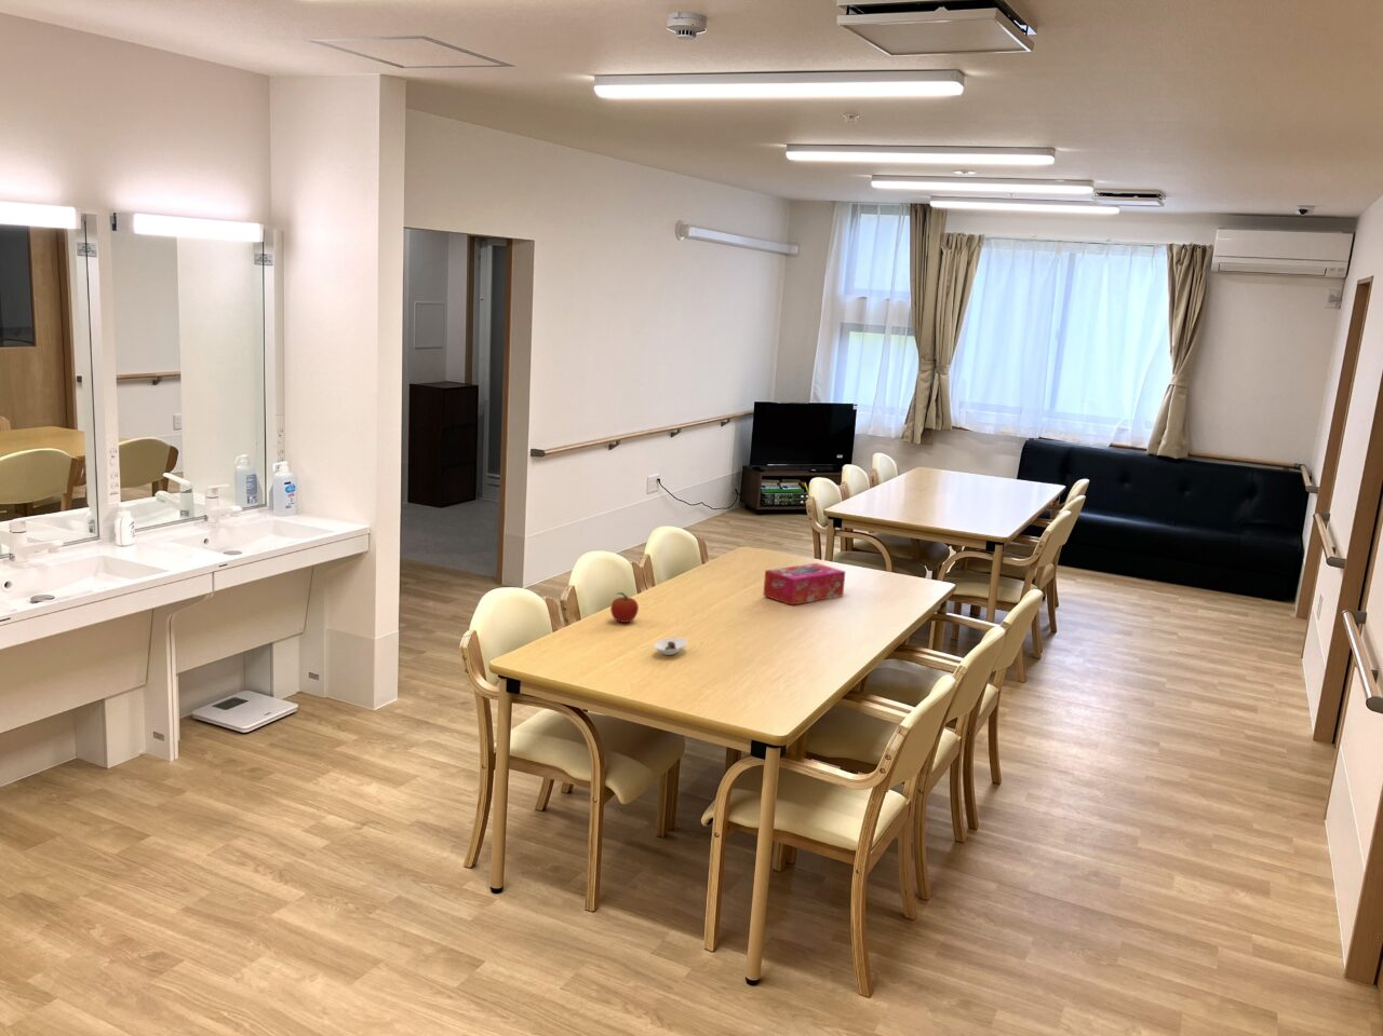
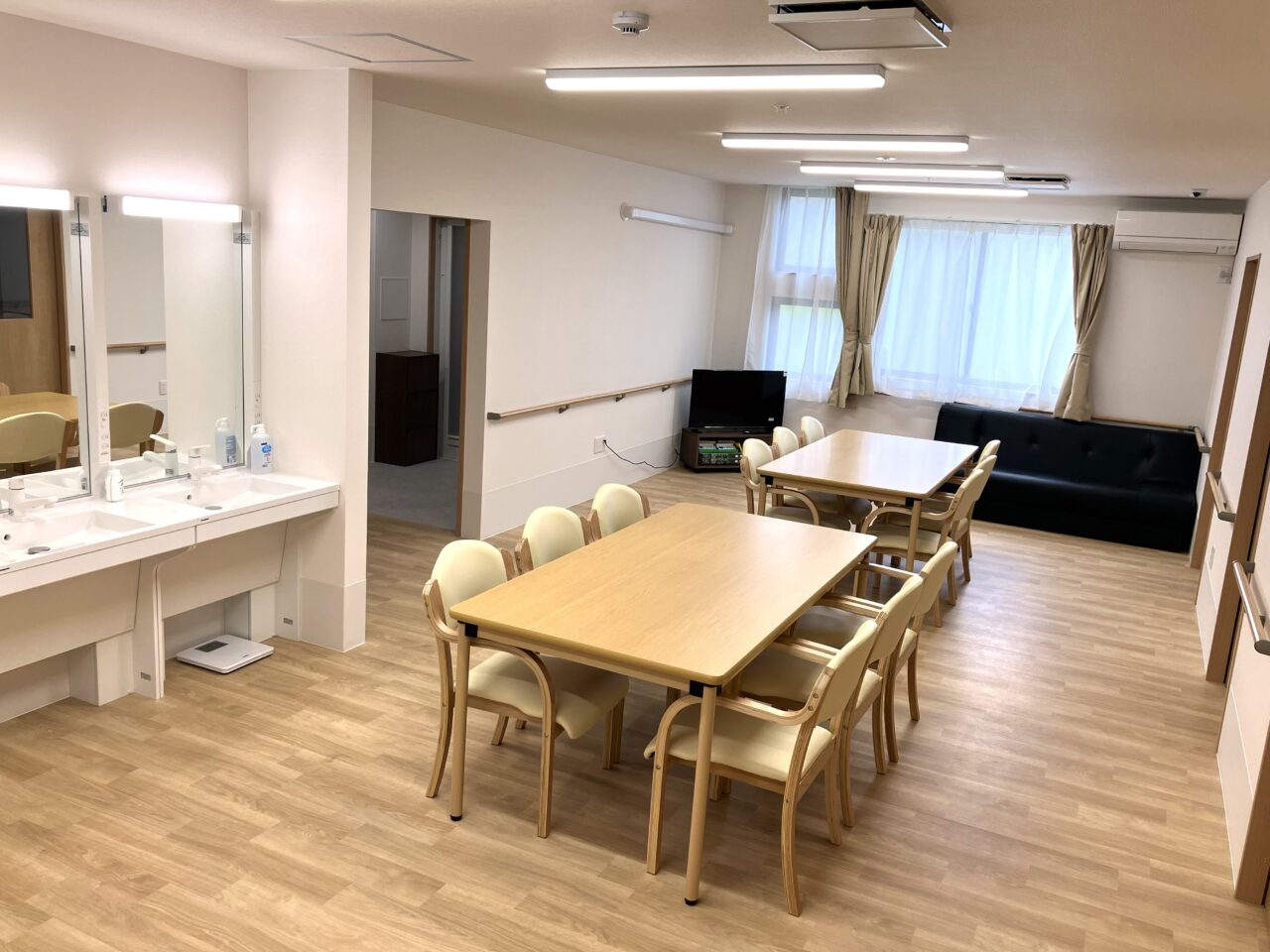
- tissue box (804, 583)
- saucer (670, 646)
- fruit (624, 606)
